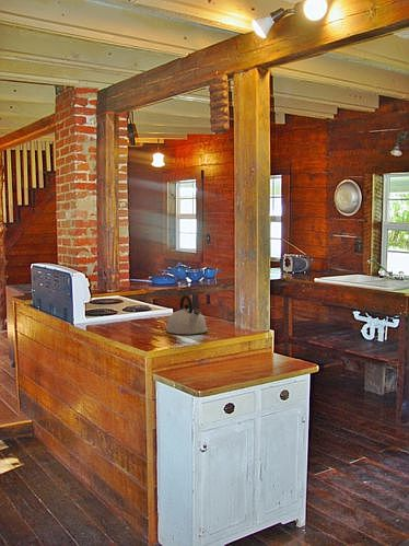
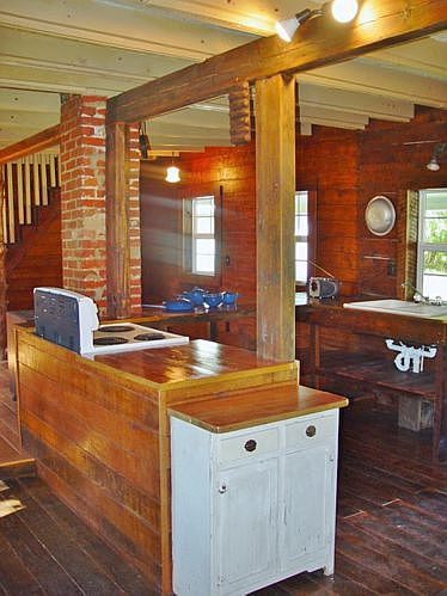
- kettle (187, 313)
